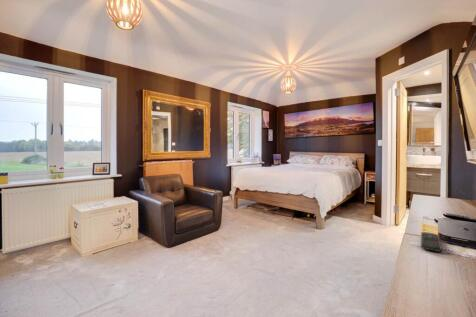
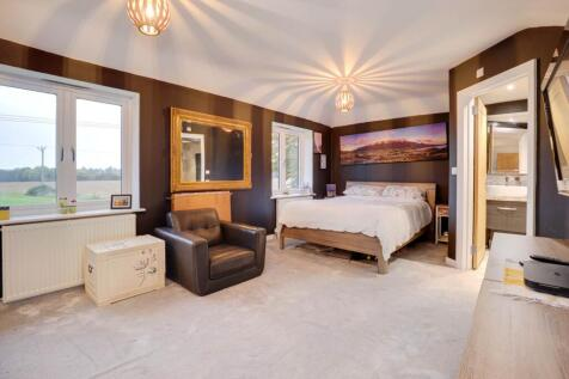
- remote control (430, 240)
